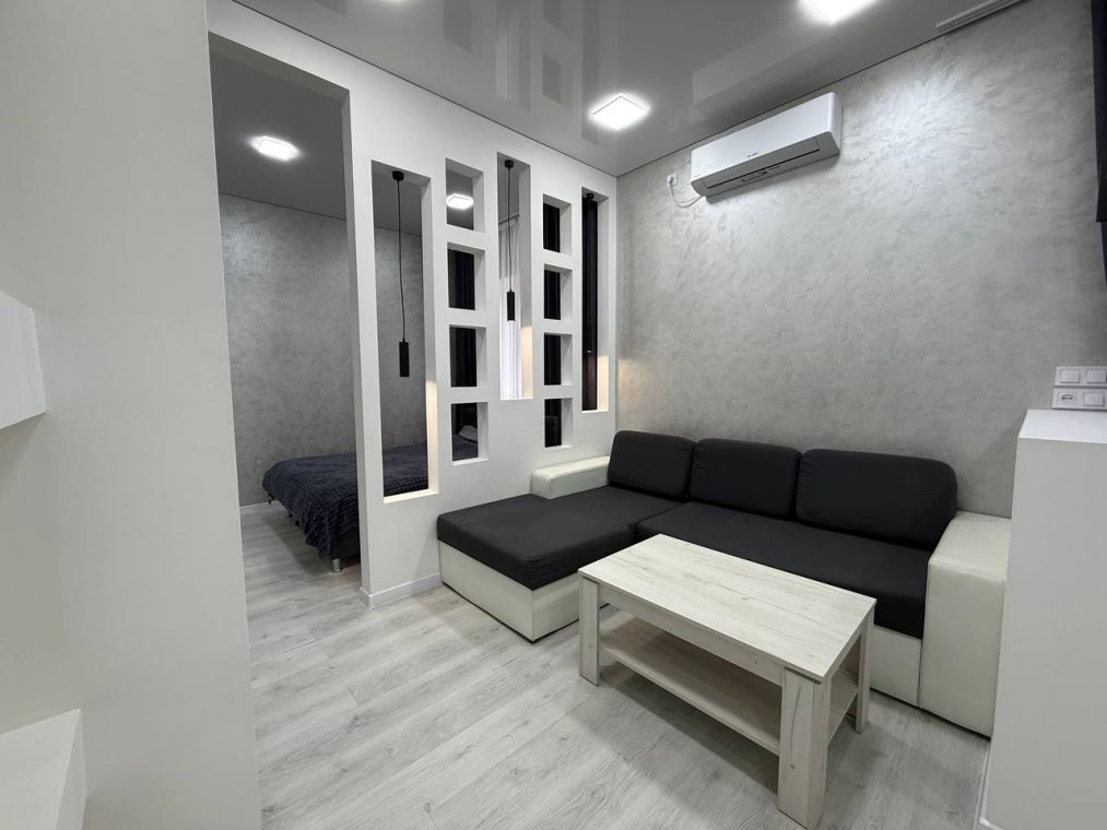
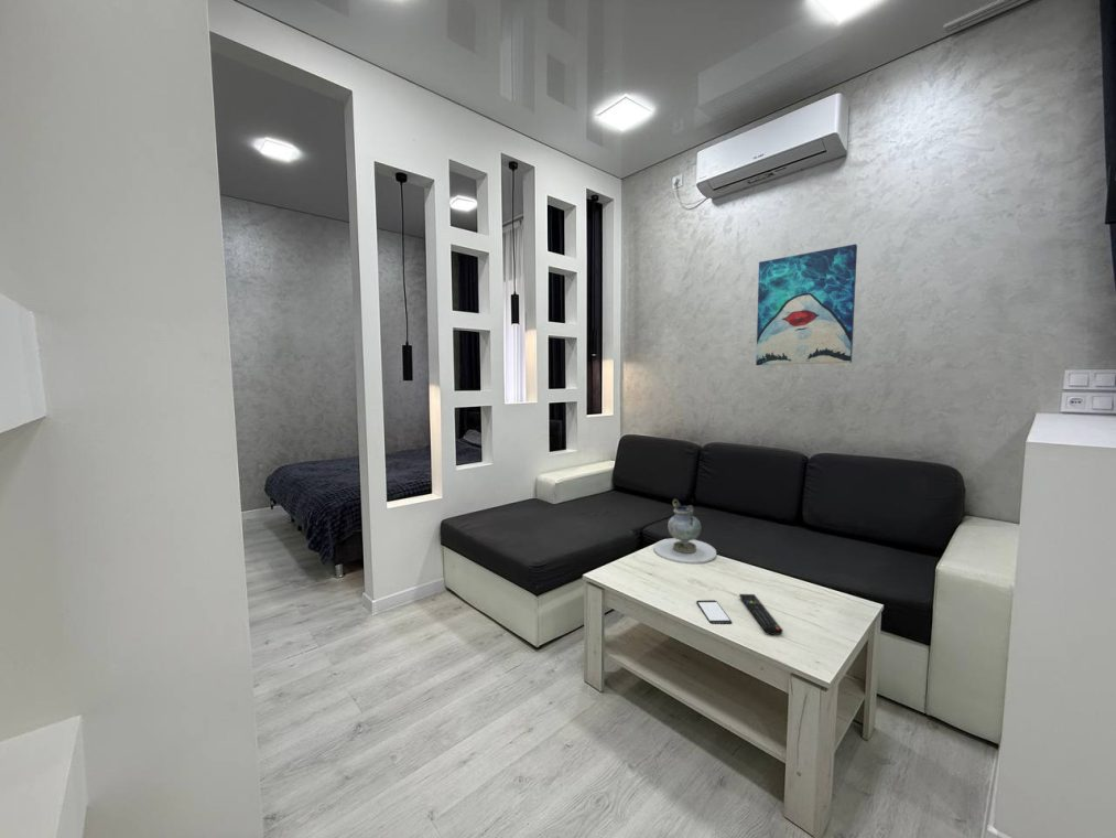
+ smartphone (713, 611)
+ decorative vase (684, 526)
+ wall art (802, 309)
+ remote control (759, 612)
